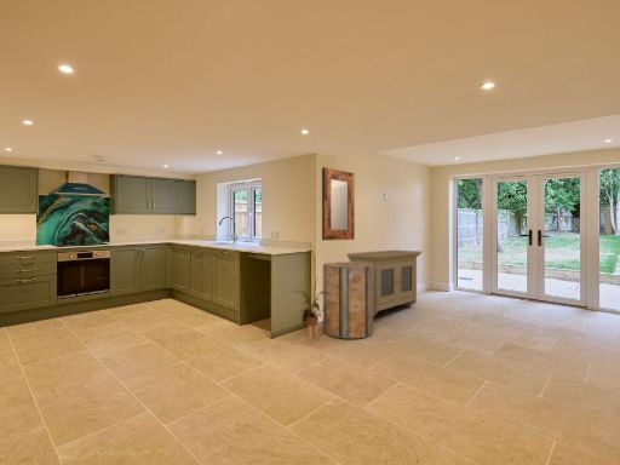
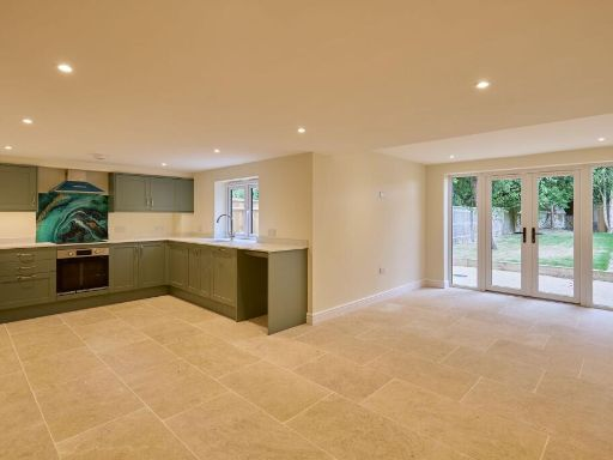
- storage cabinet (386, 282)
- home mirror (338, 205)
- house plant (310, 310)
- trash can (348, 297)
